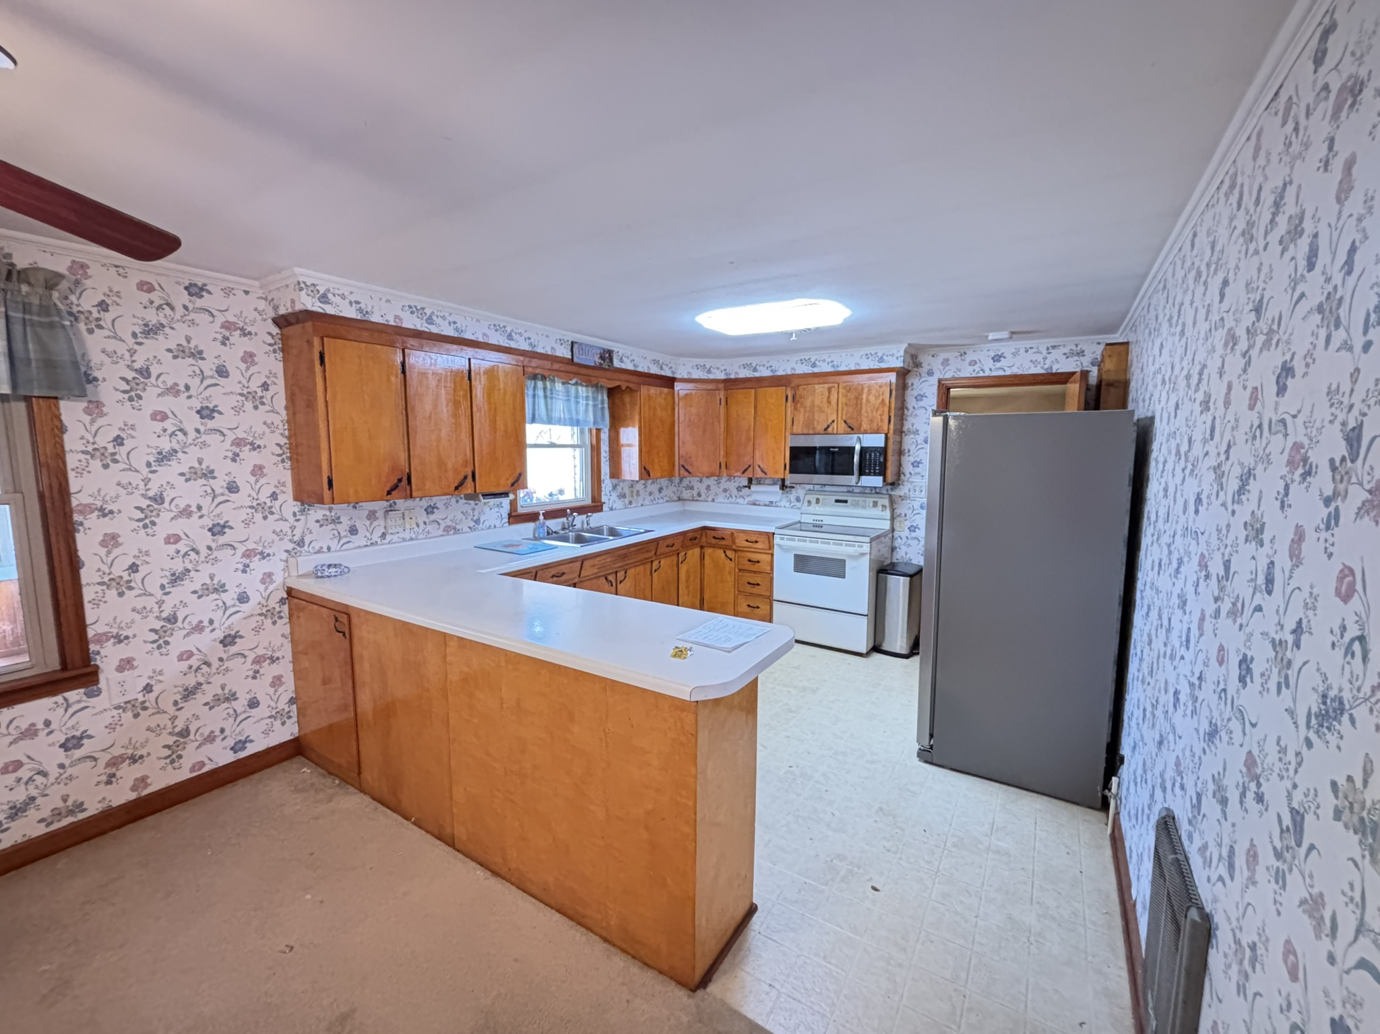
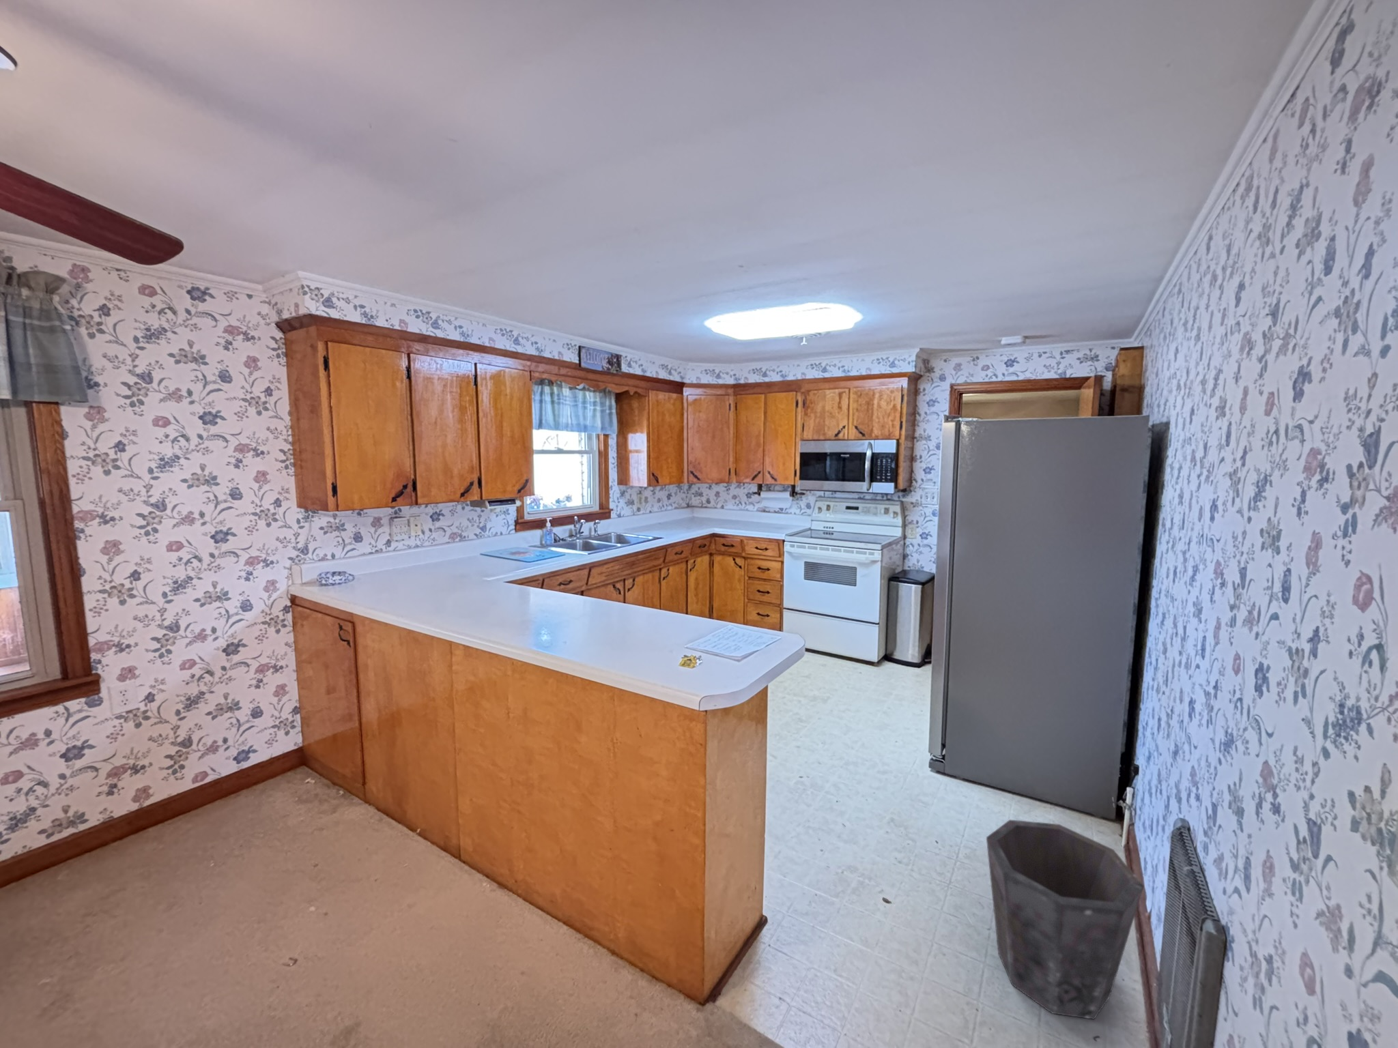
+ waste bin (1056, 918)
